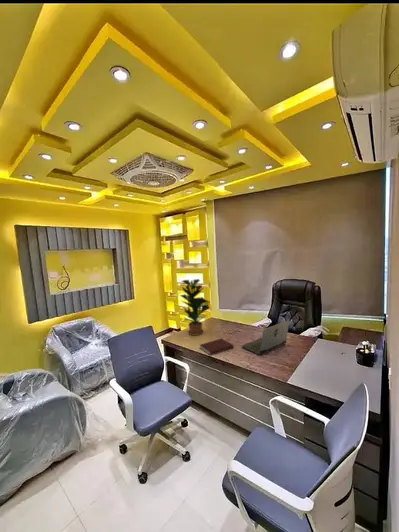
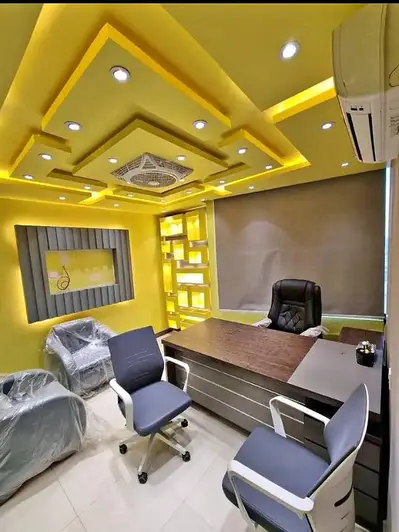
- notebook (216, 346)
- potted plant (196, 306)
- laptop computer (264, 333)
